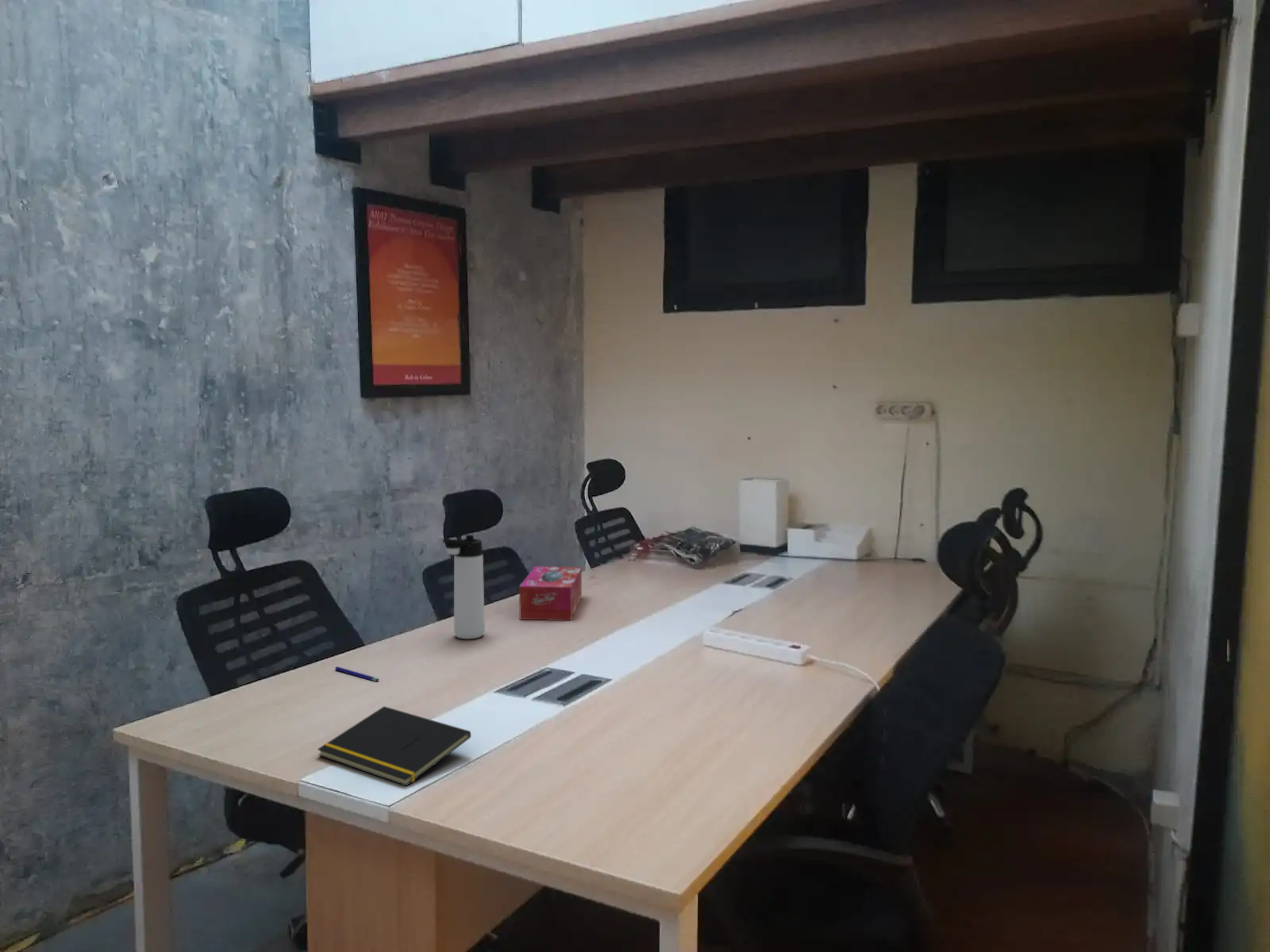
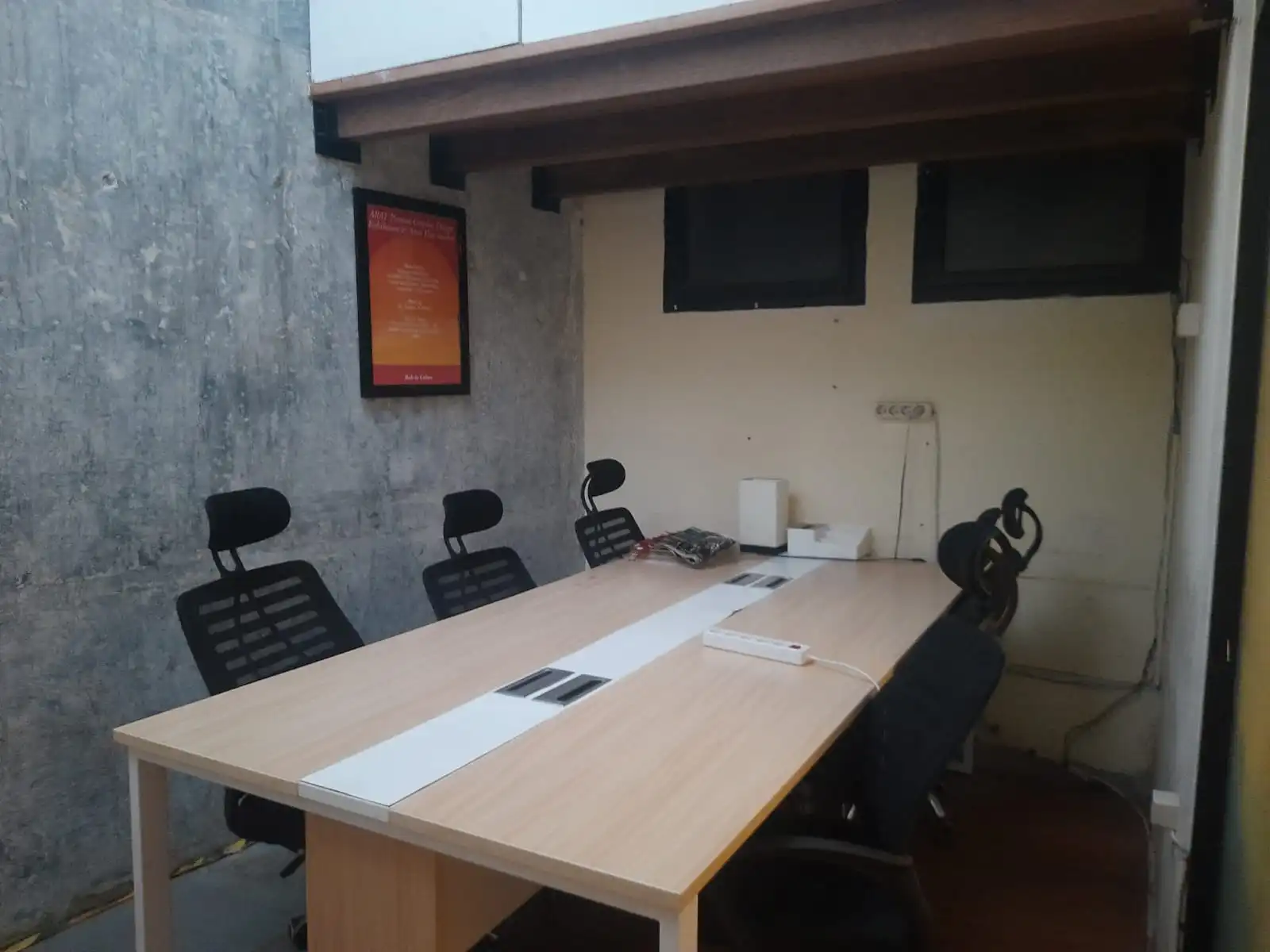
- tissue box (552, 592)
- notepad (394, 743)
- pen (356, 674)
- thermos bottle (463, 587)
